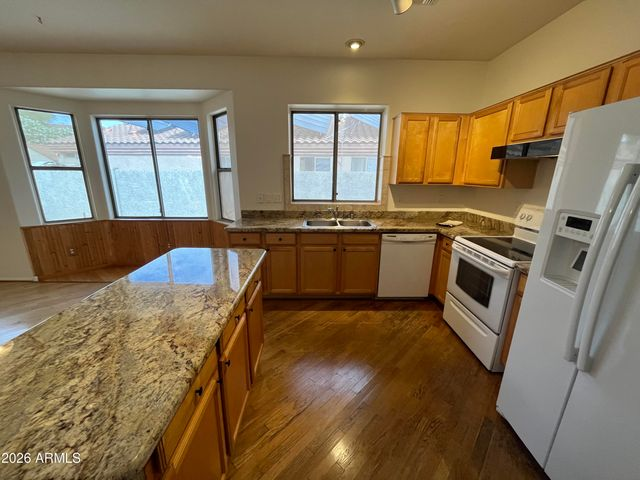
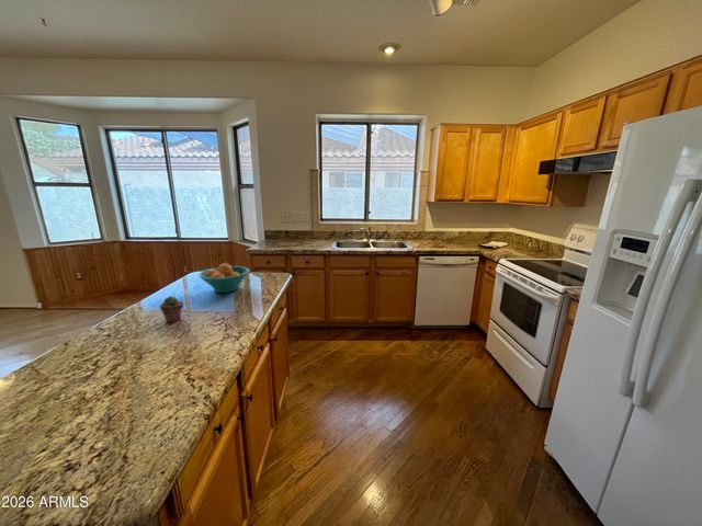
+ fruit bowl (225, 276)
+ potted succulent (172, 308)
